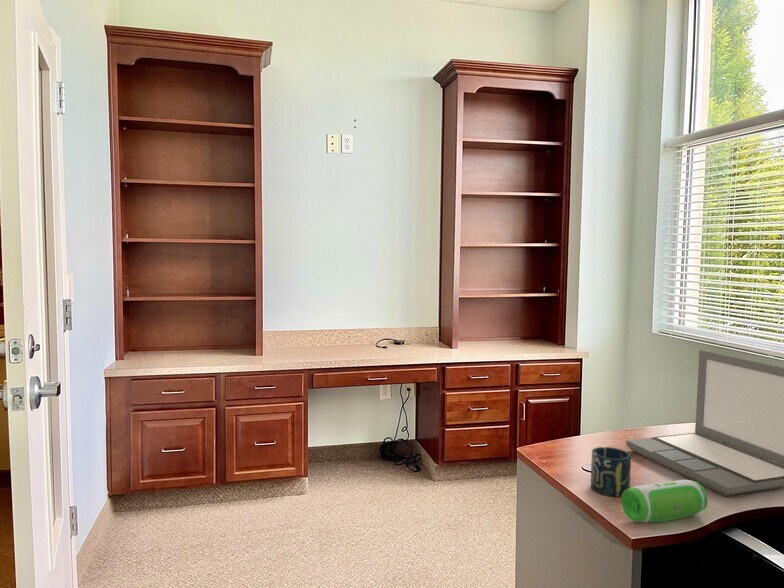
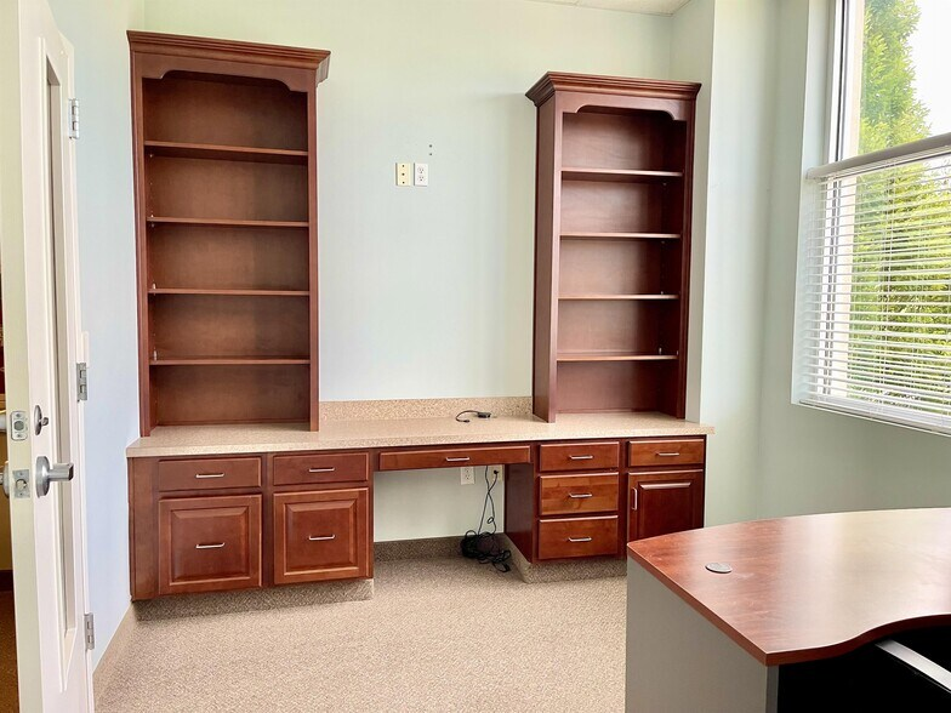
- cup (613, 469)
- speaker (664, 500)
- laptop (713, 414)
